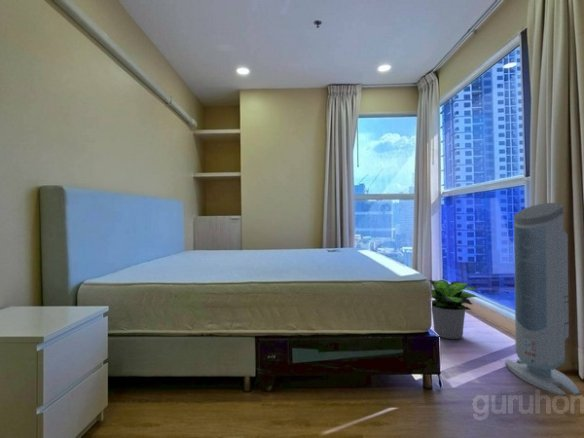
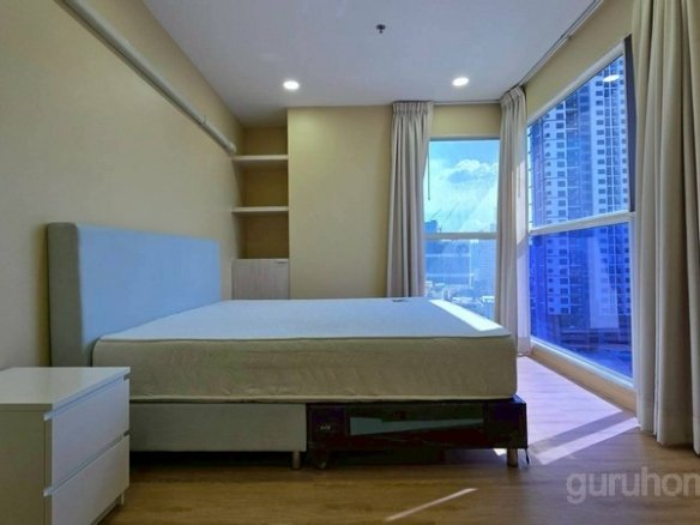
- air purifier (538, 289)
- potted plant (452, 310)
